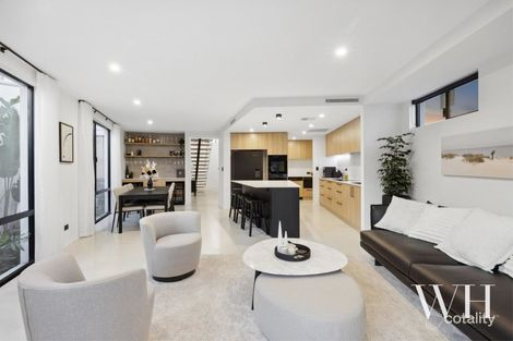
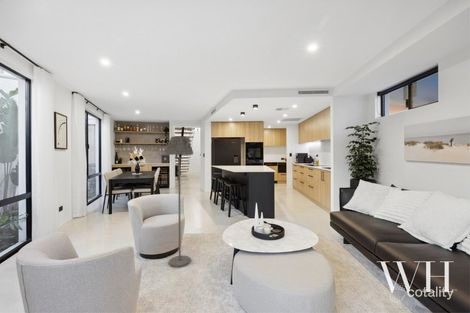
+ floor lamp (179, 199)
